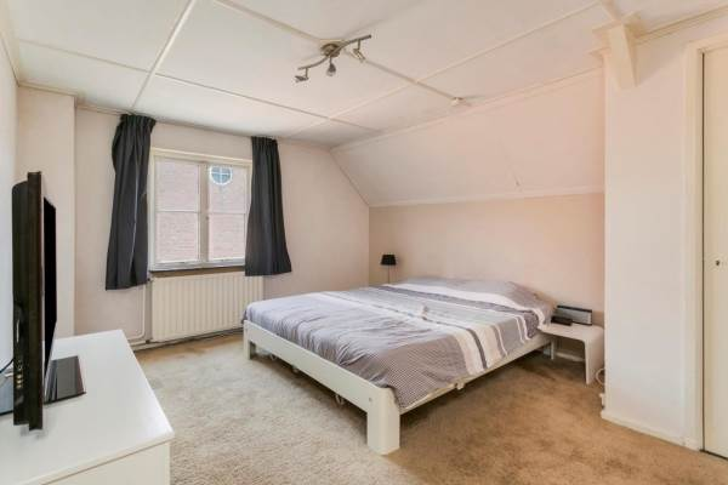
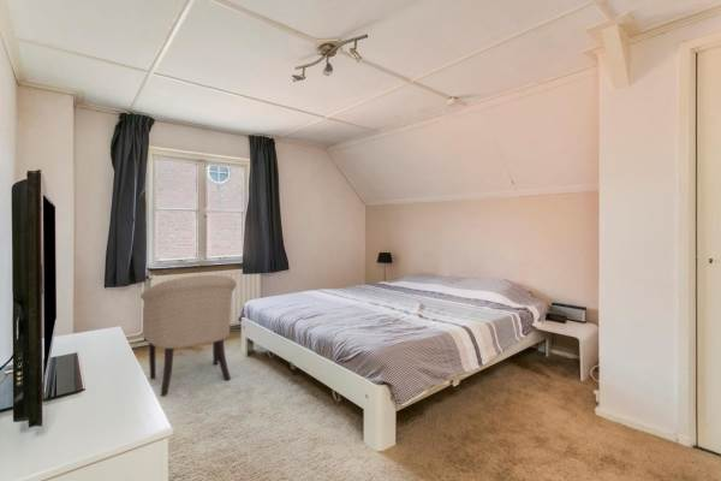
+ chair (192, 326)
